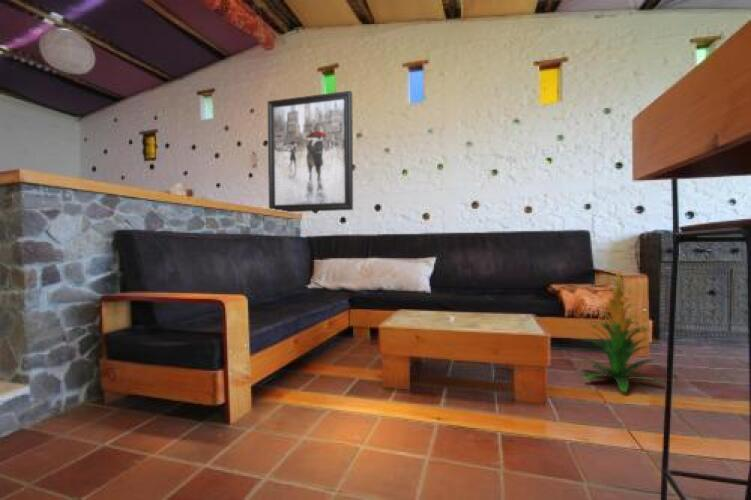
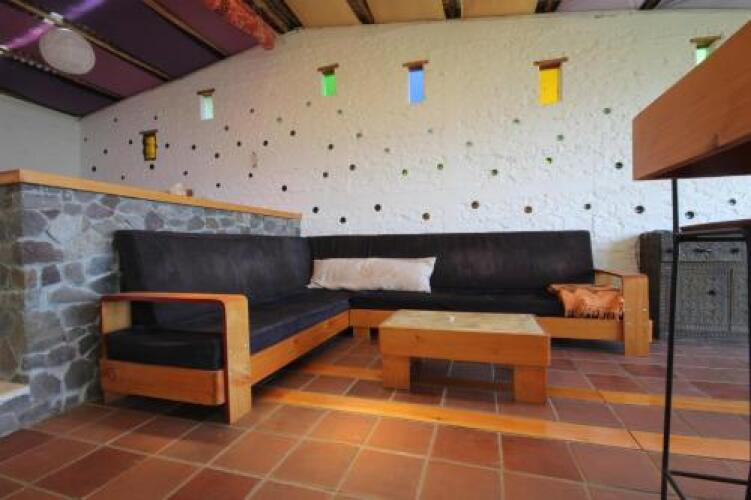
- wall art (309, 154)
- indoor plant (618, 325)
